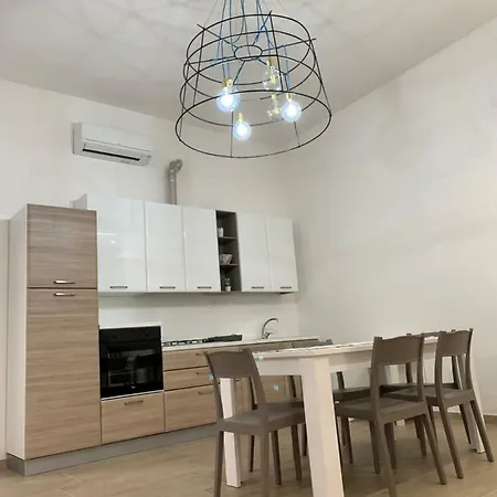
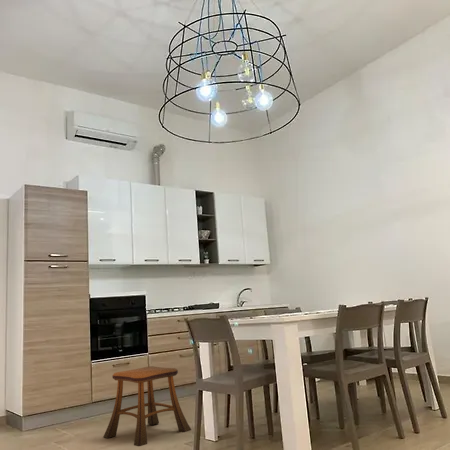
+ stool (146, 403)
